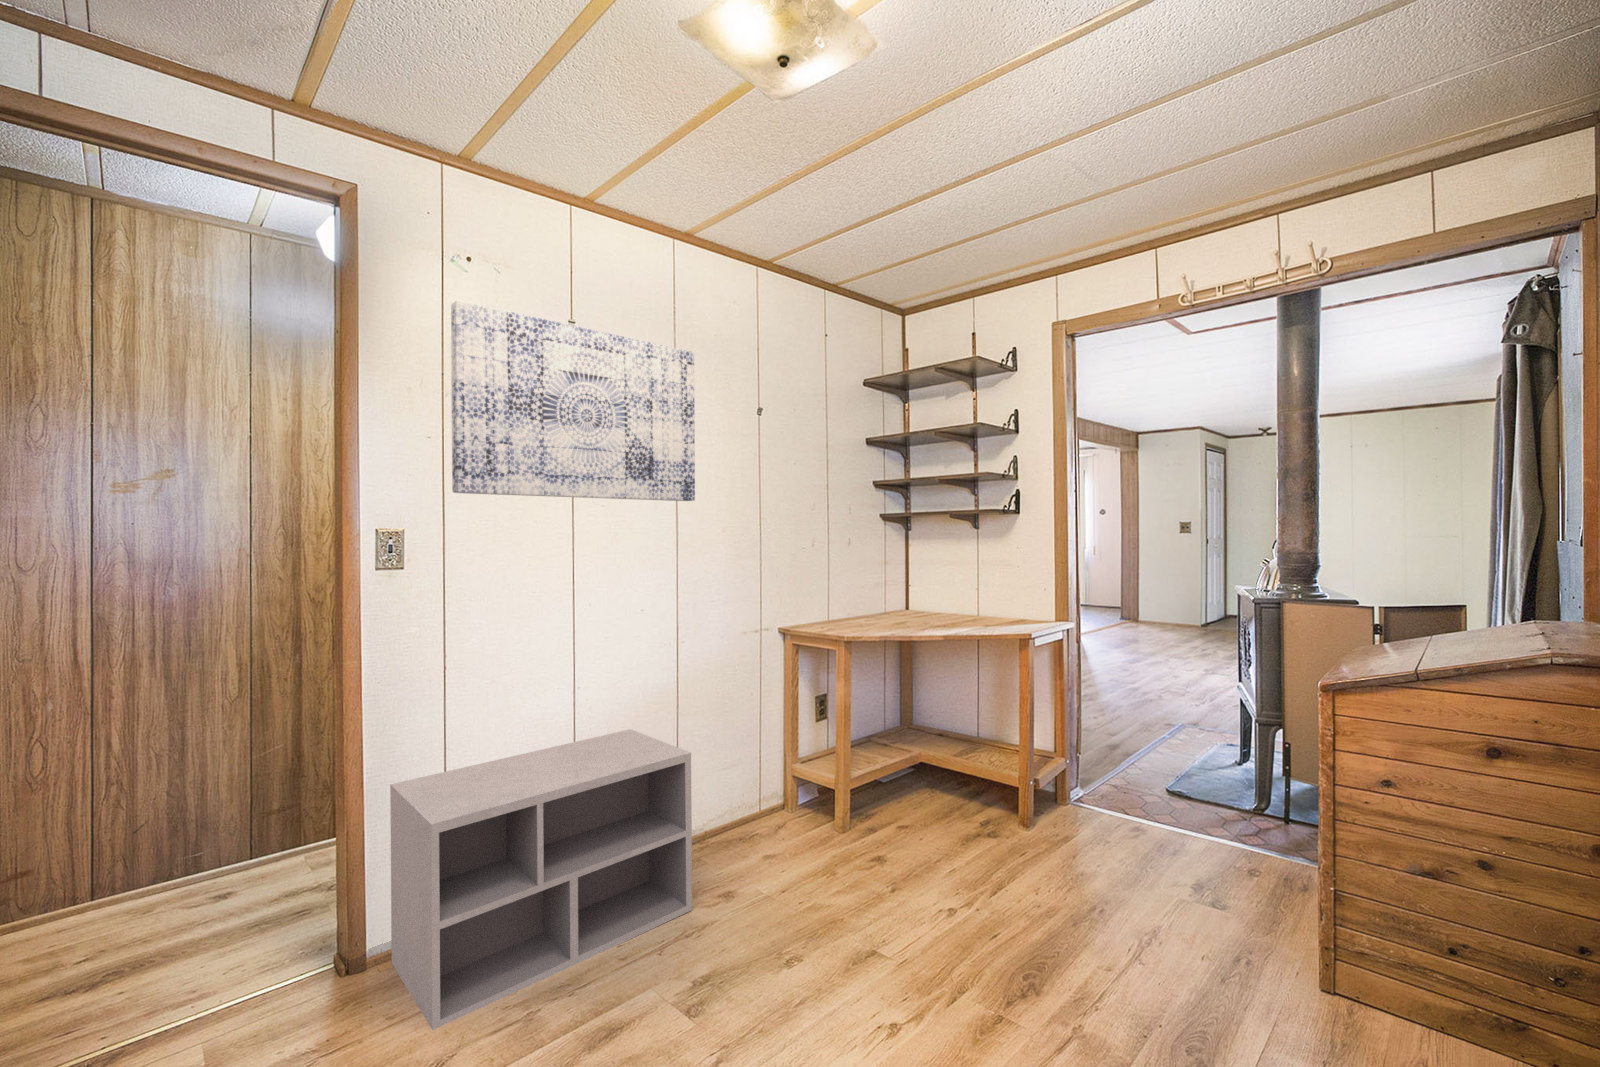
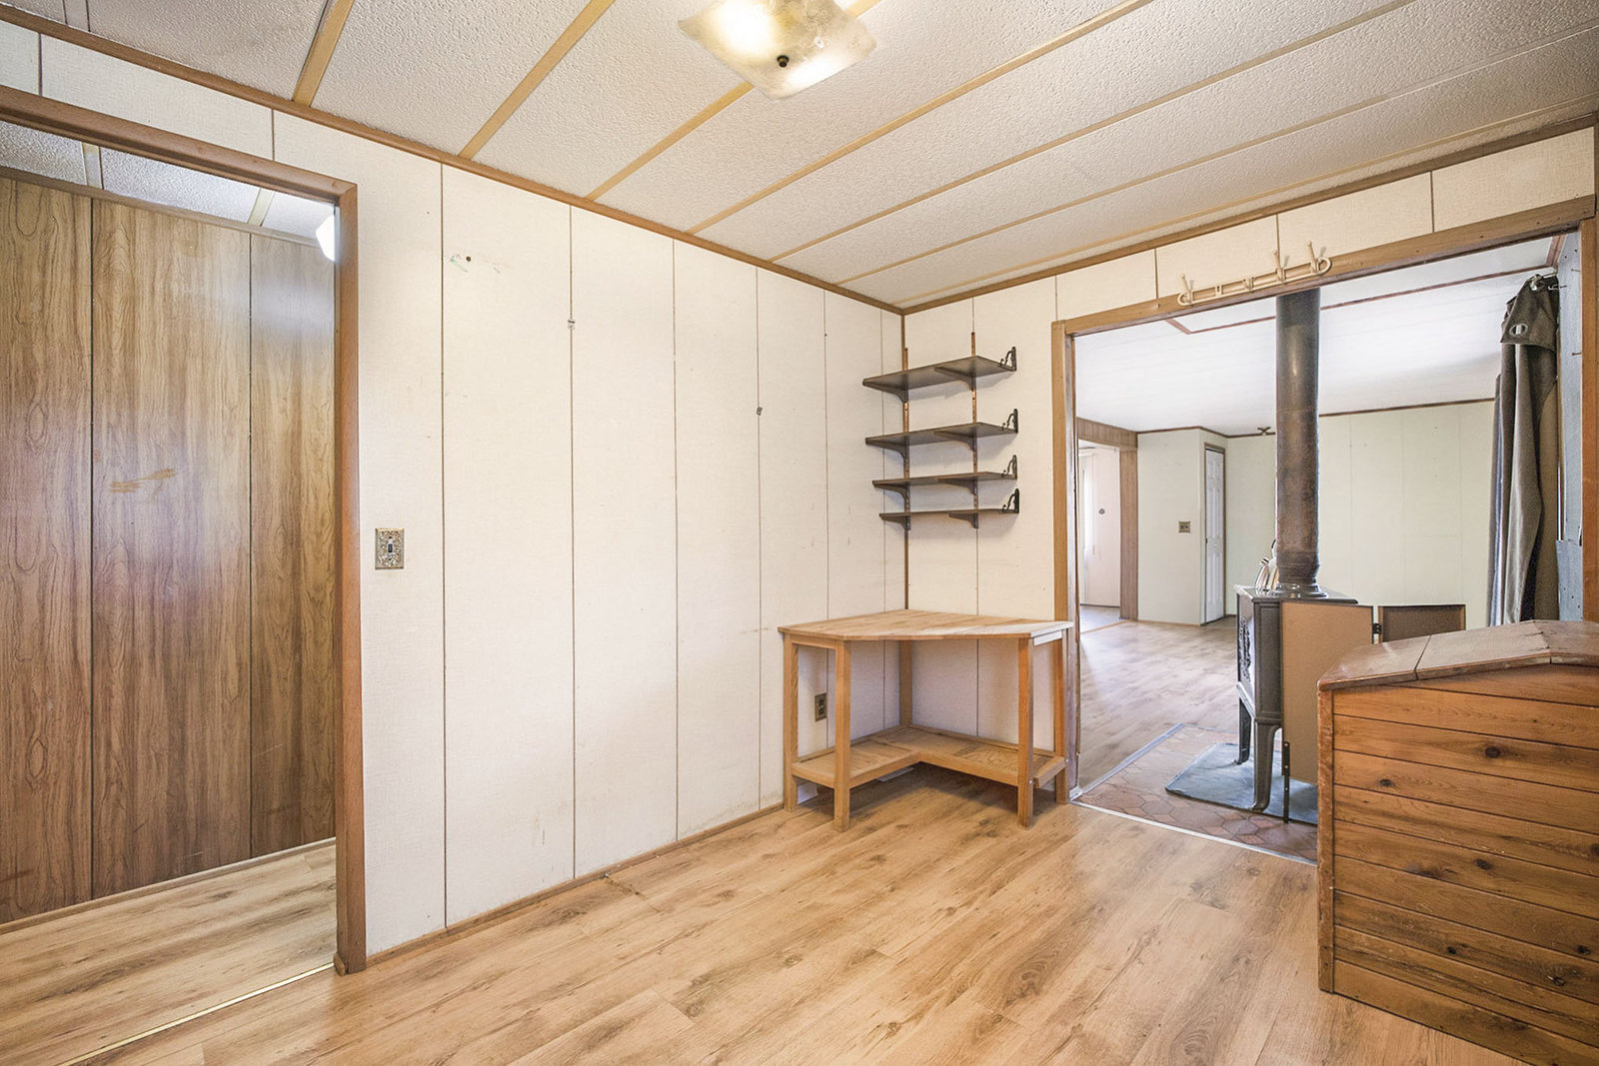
- shelving unit (550, 851)
- wall art (587, 414)
